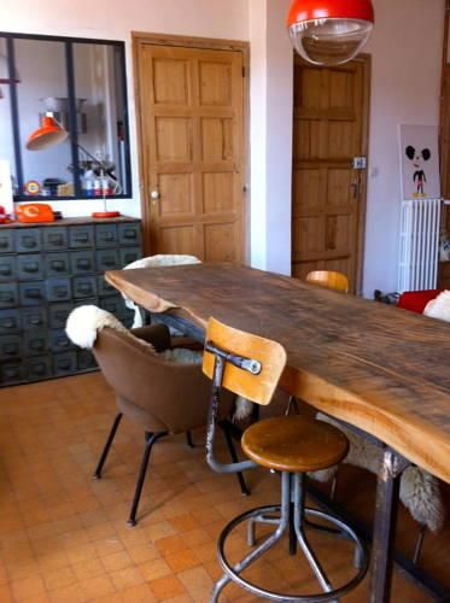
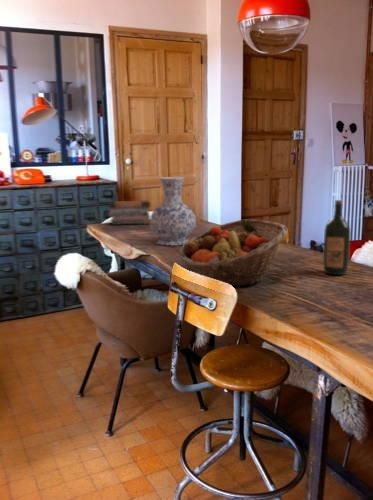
+ book stack (129, 212)
+ wine bottle (337, 237)
+ vase (172, 210)
+ fruit basket (231, 250)
